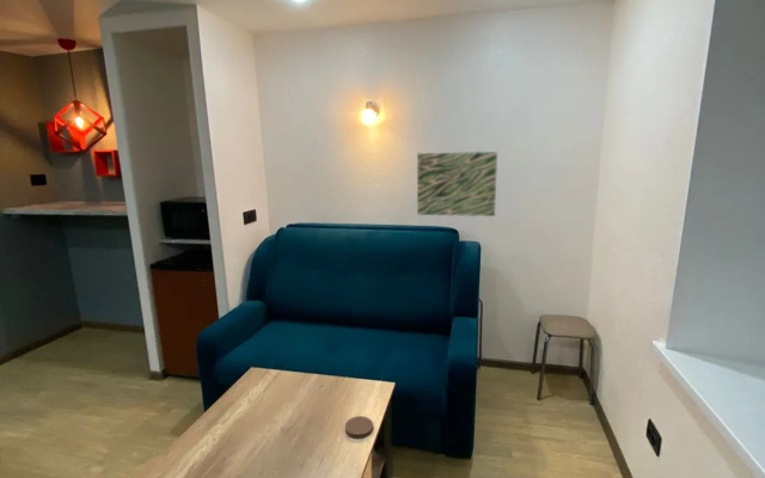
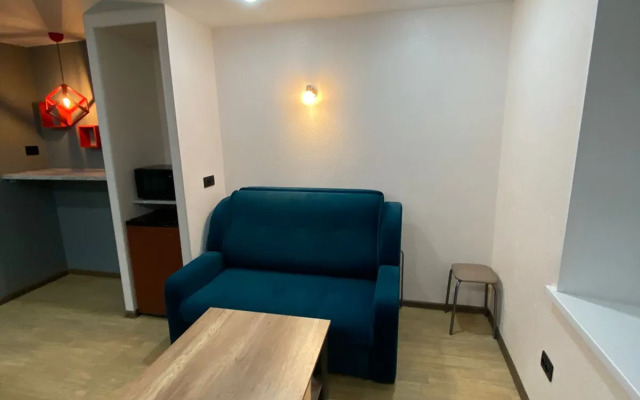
- wall art (455, 184)
- coaster (359, 427)
